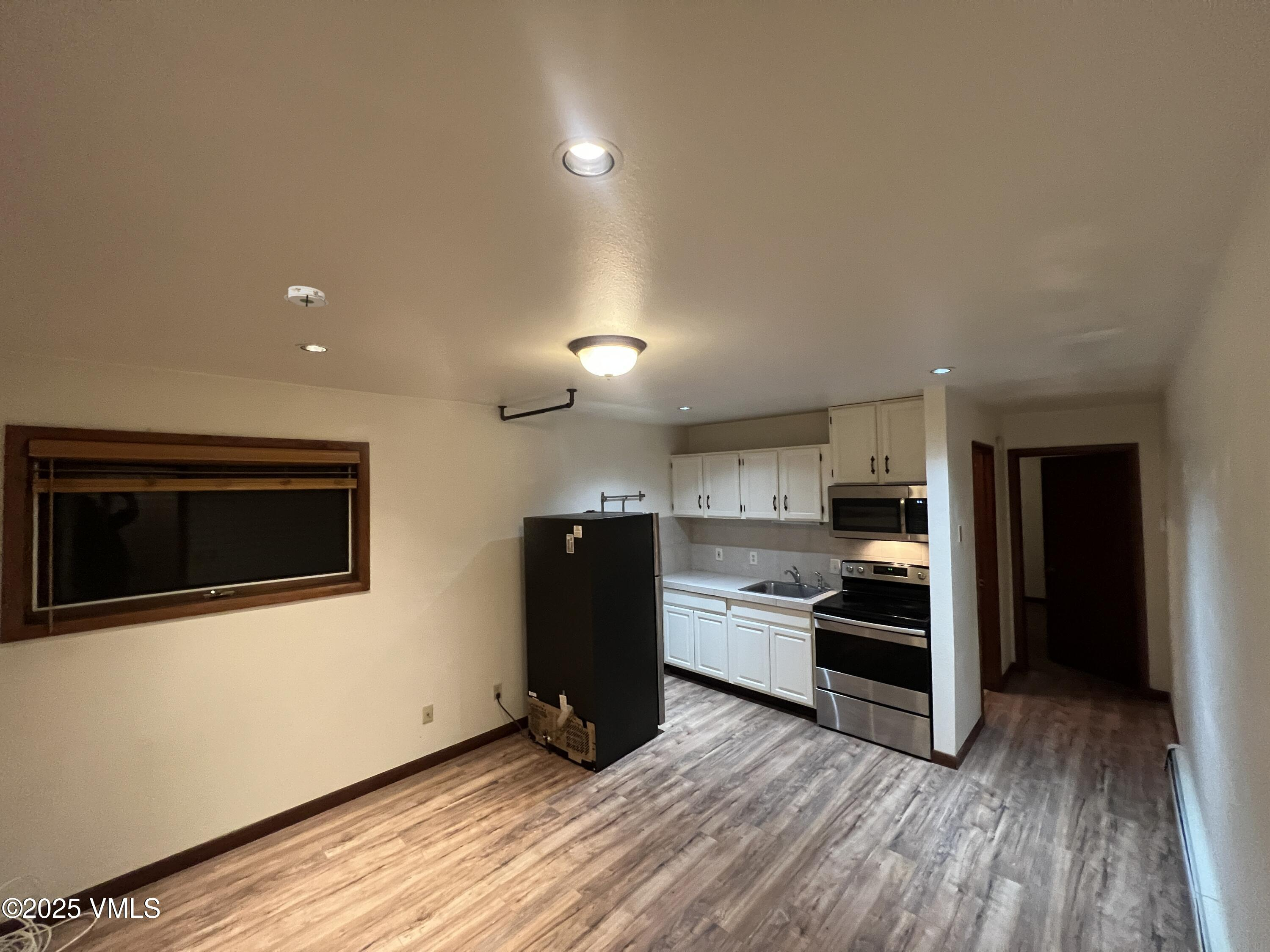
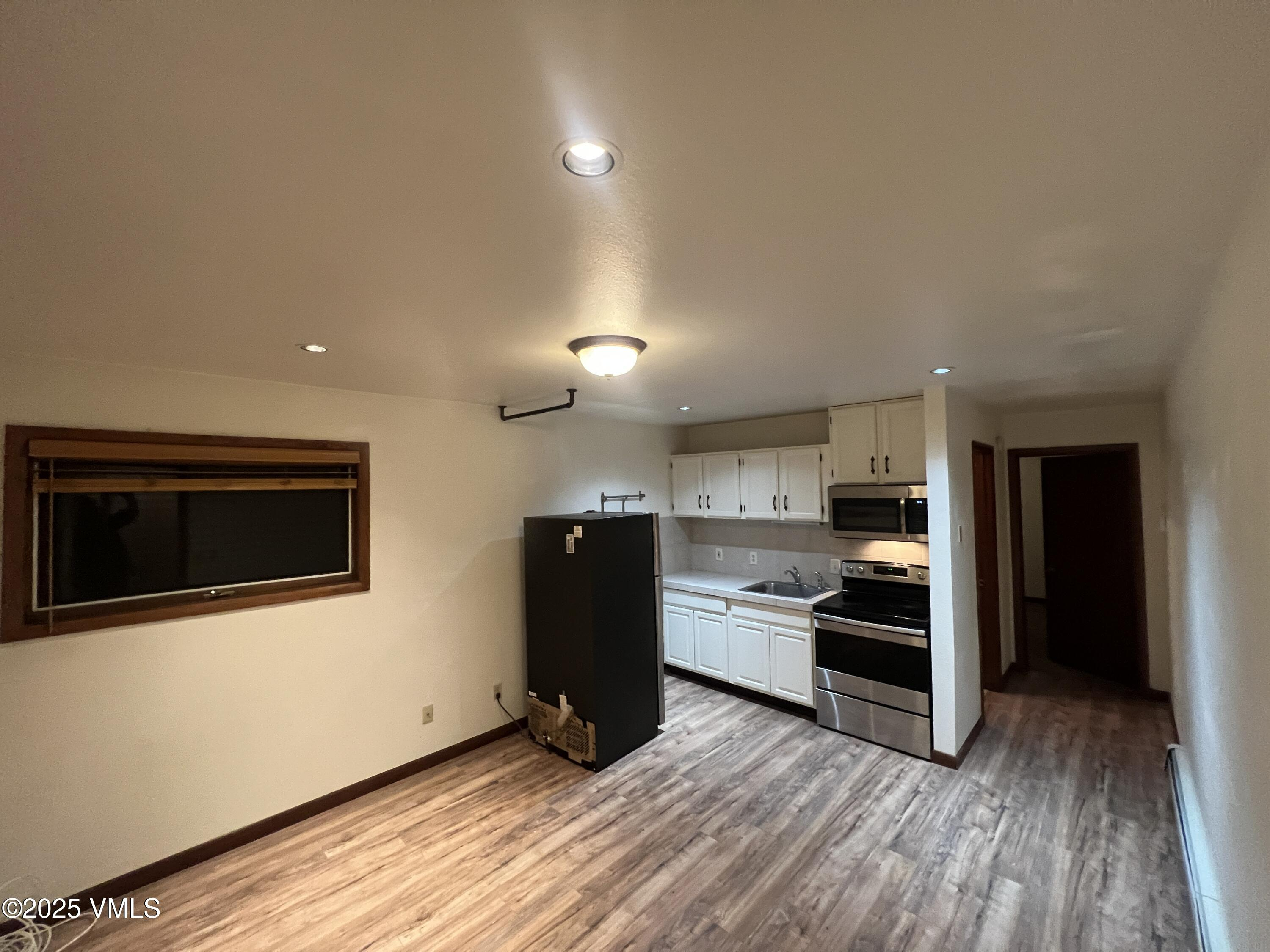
- smoke detector (305, 297)
